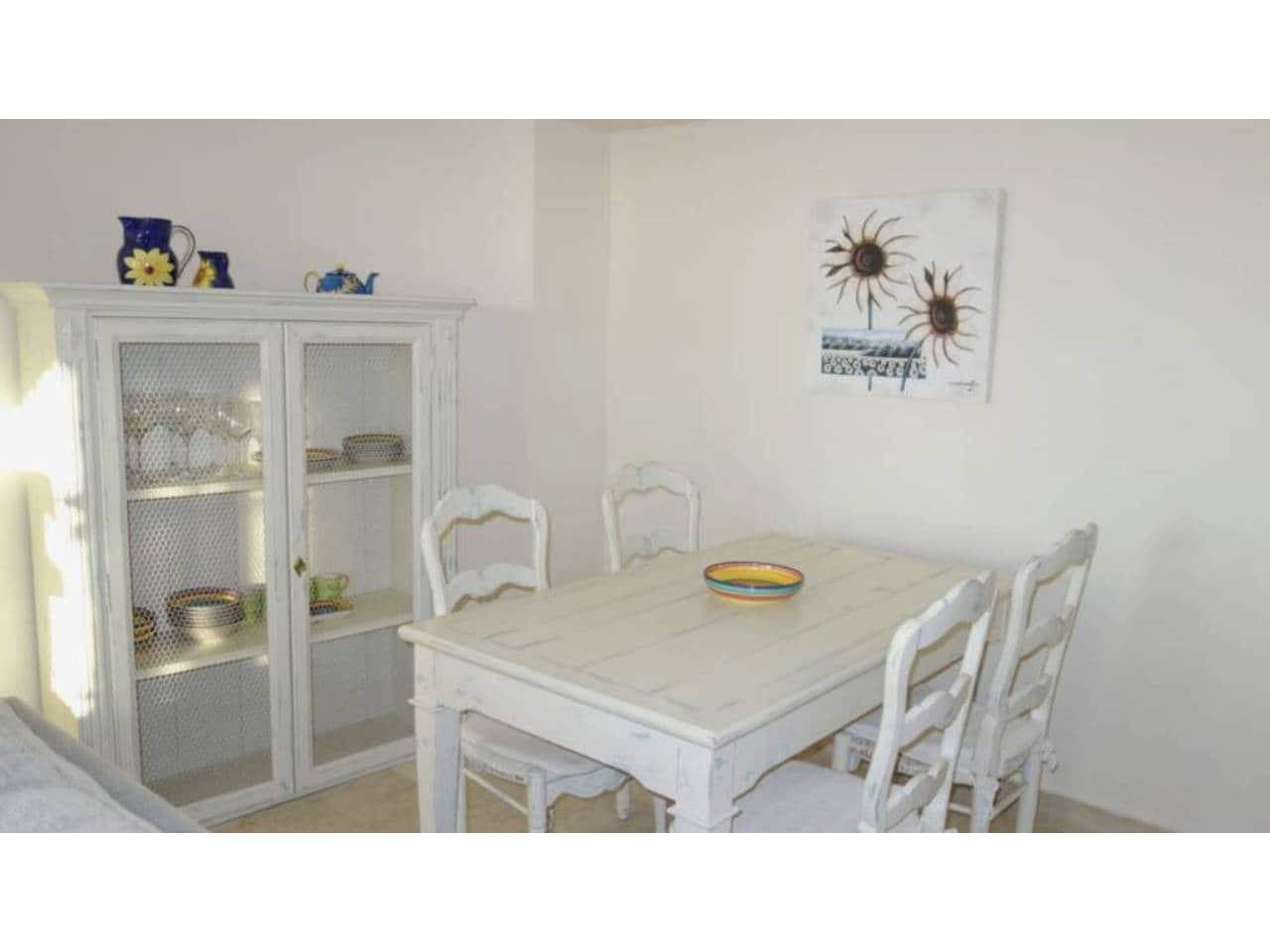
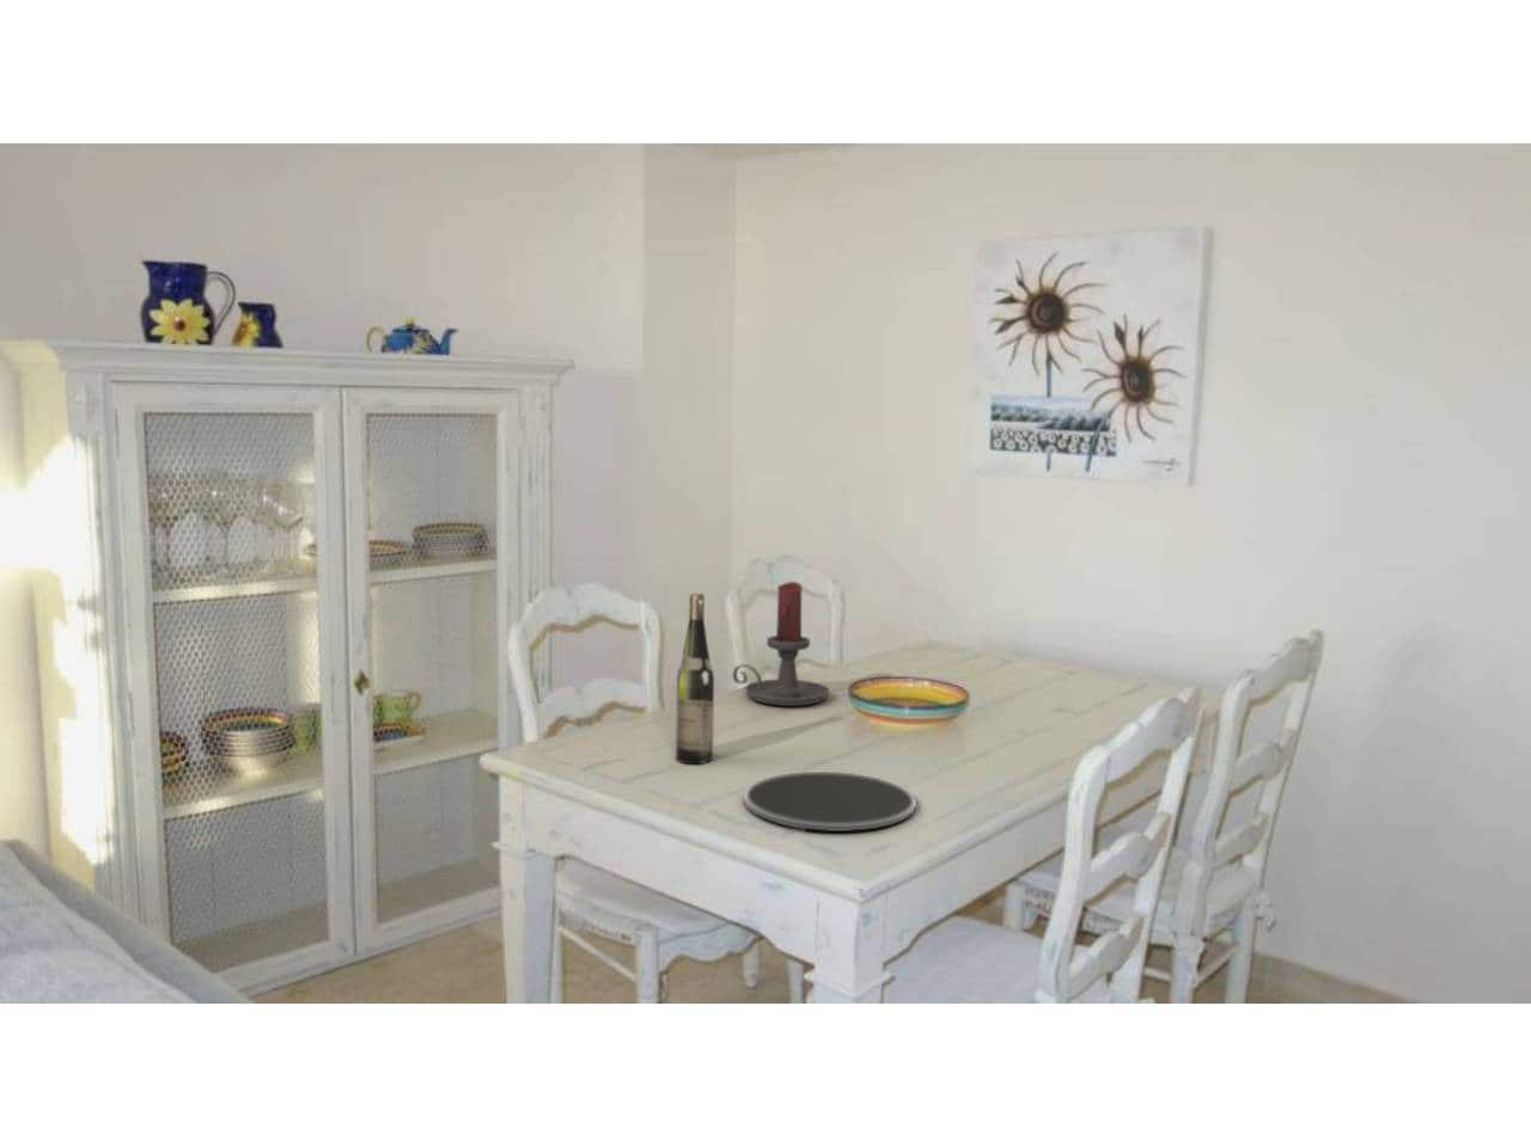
+ wine bottle (694, 676)
+ candle holder (778, 640)
+ plate (829, 798)
